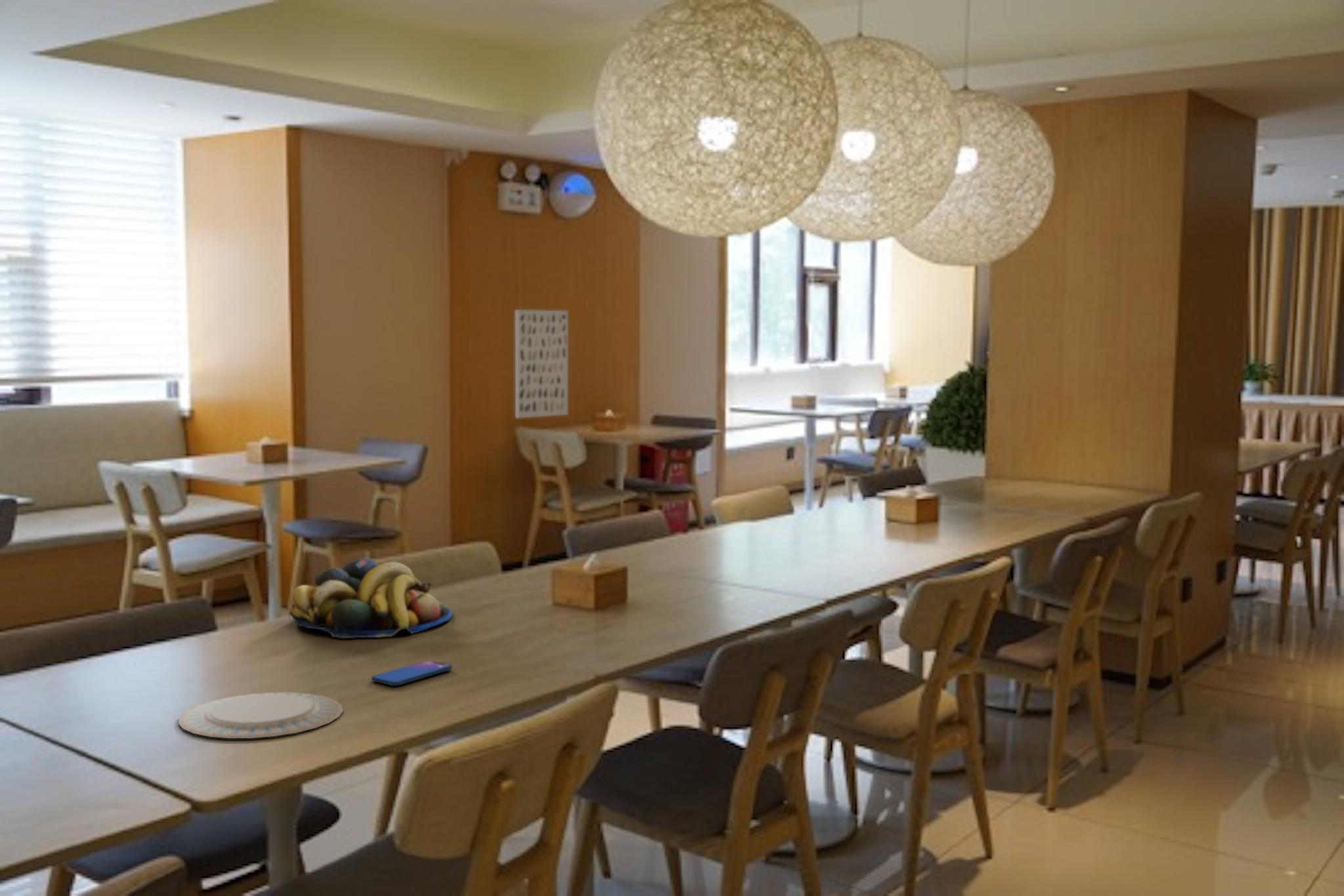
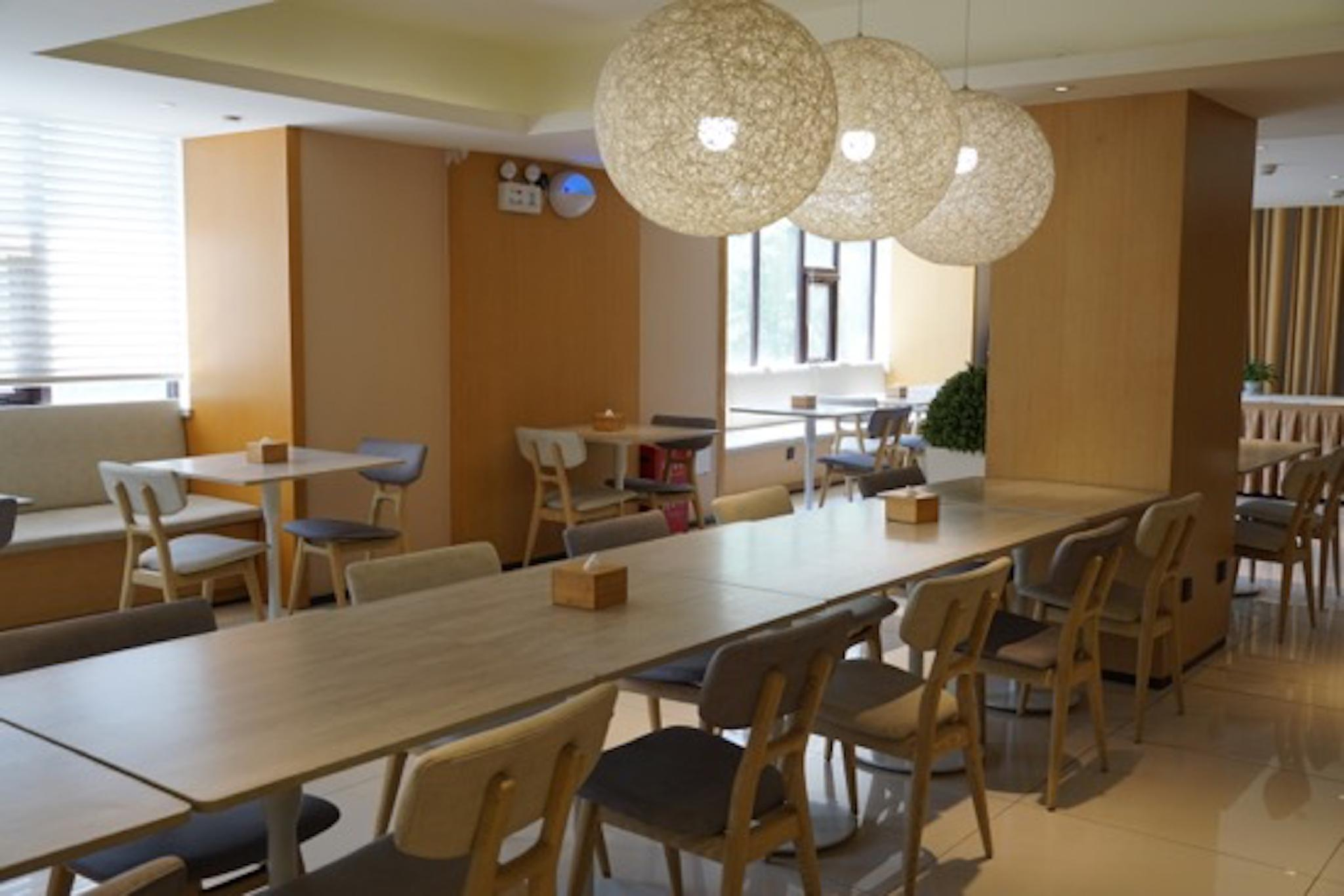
- wall art (542, 363)
- chinaware (262, 711)
- smartphone (412, 672)
- fruit bowl (374, 591)
